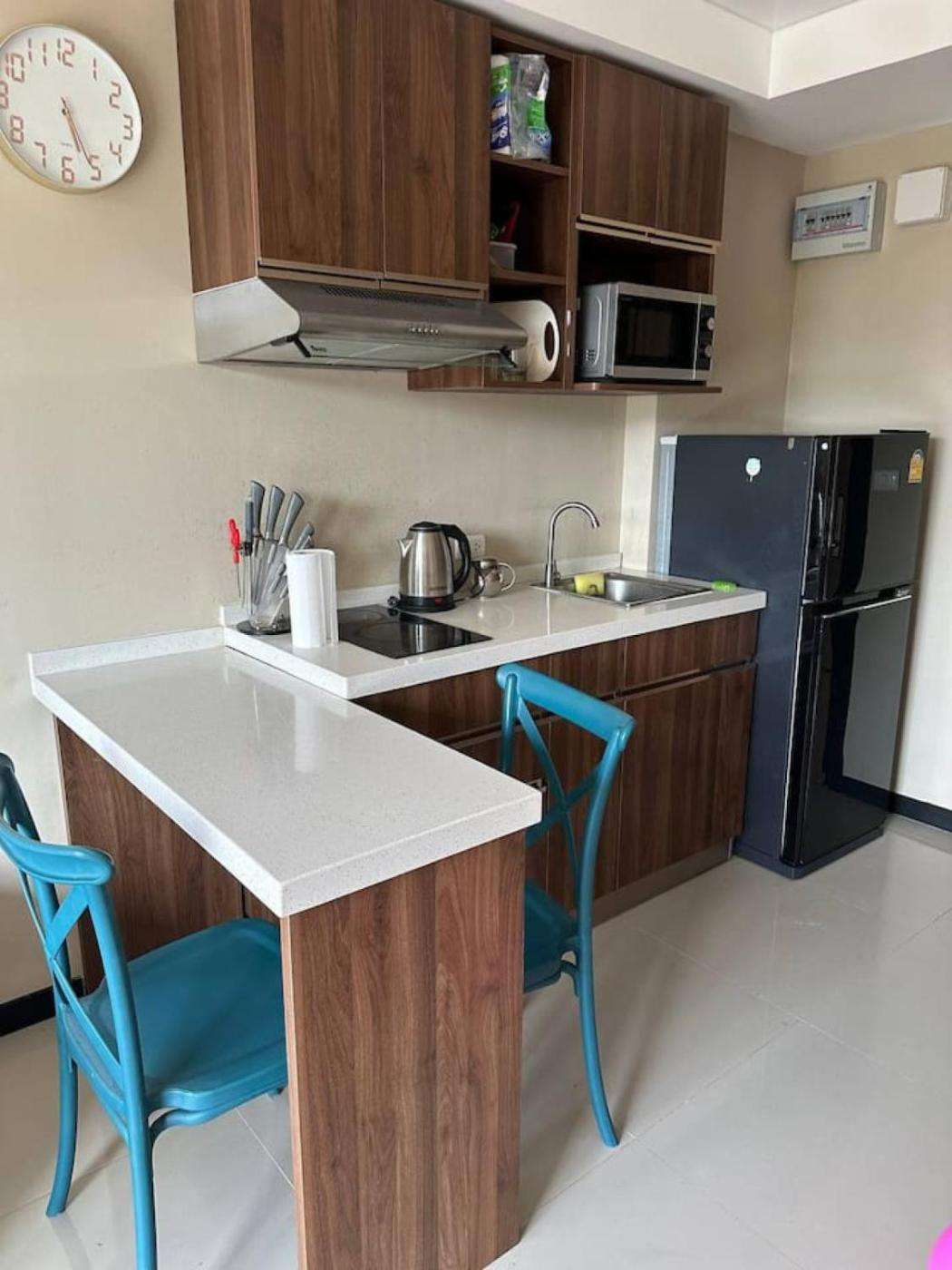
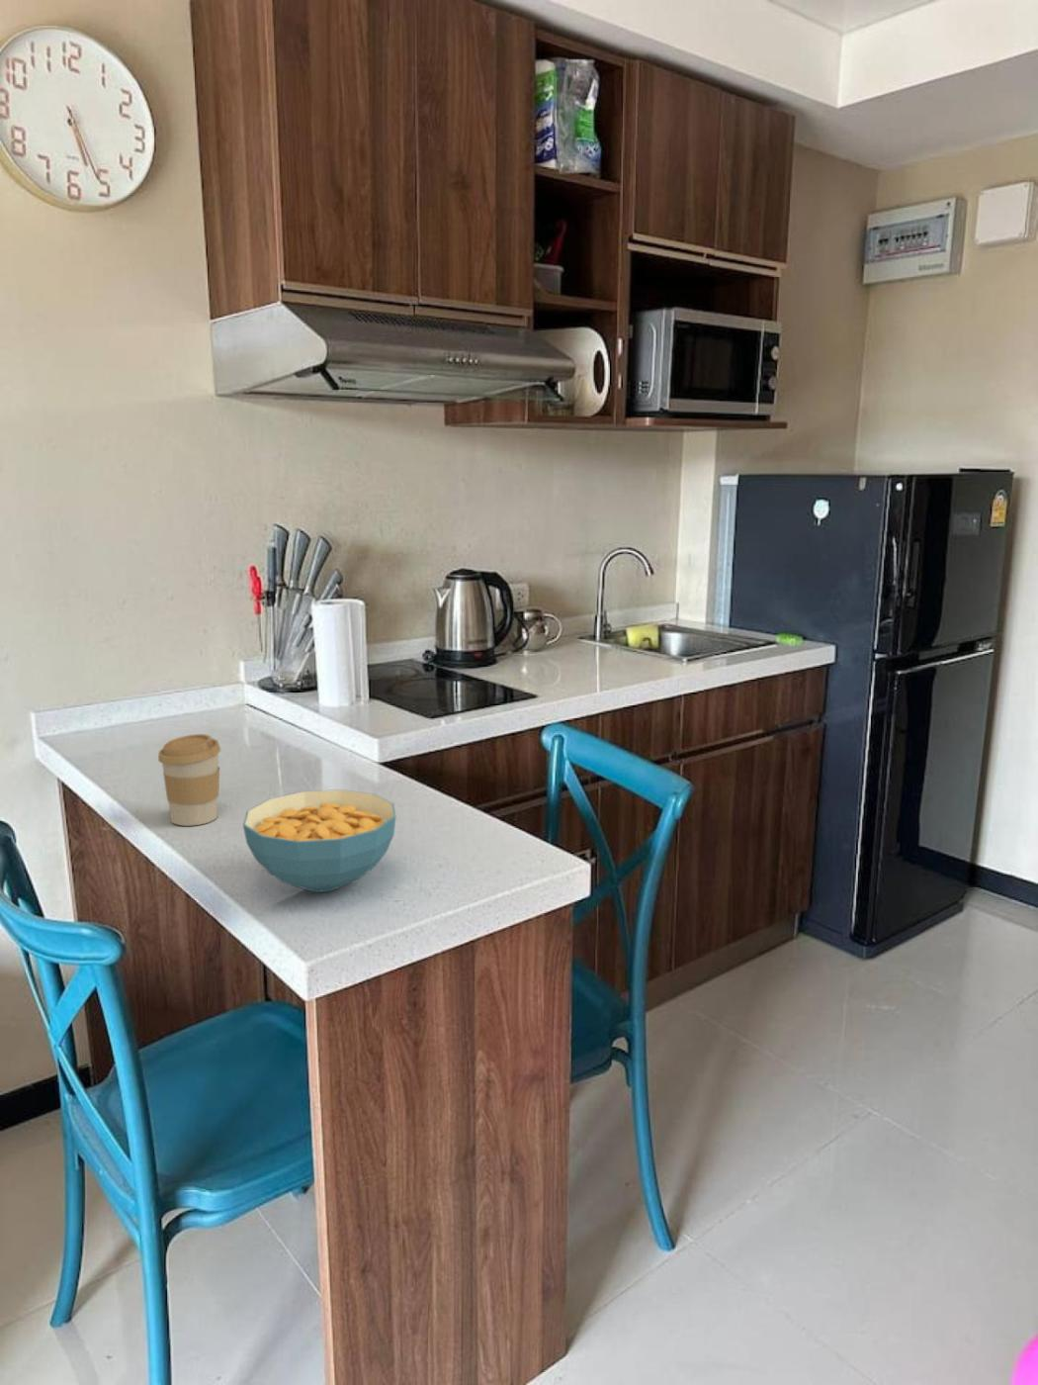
+ coffee cup (191, 779)
+ cereal bowl (322, 847)
